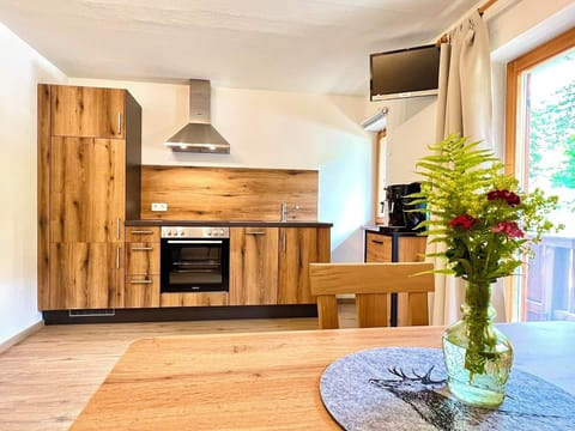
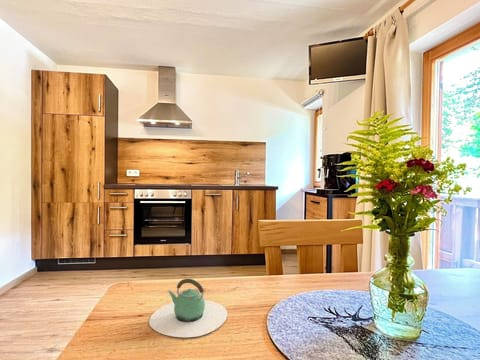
+ teapot (189, 297)
